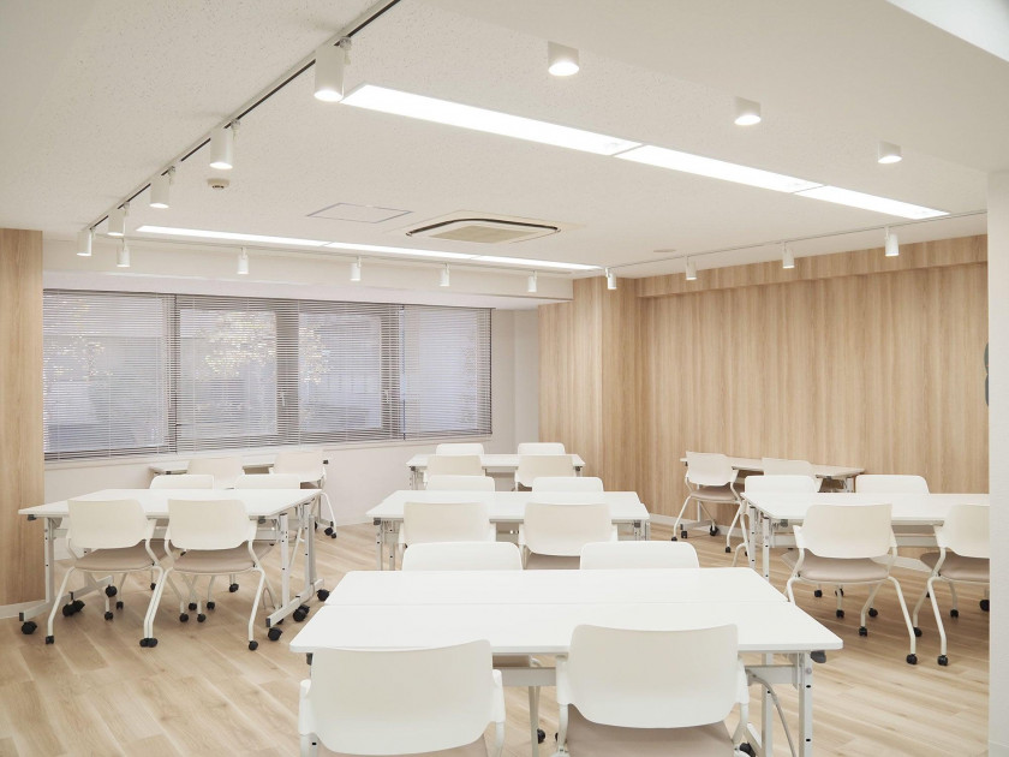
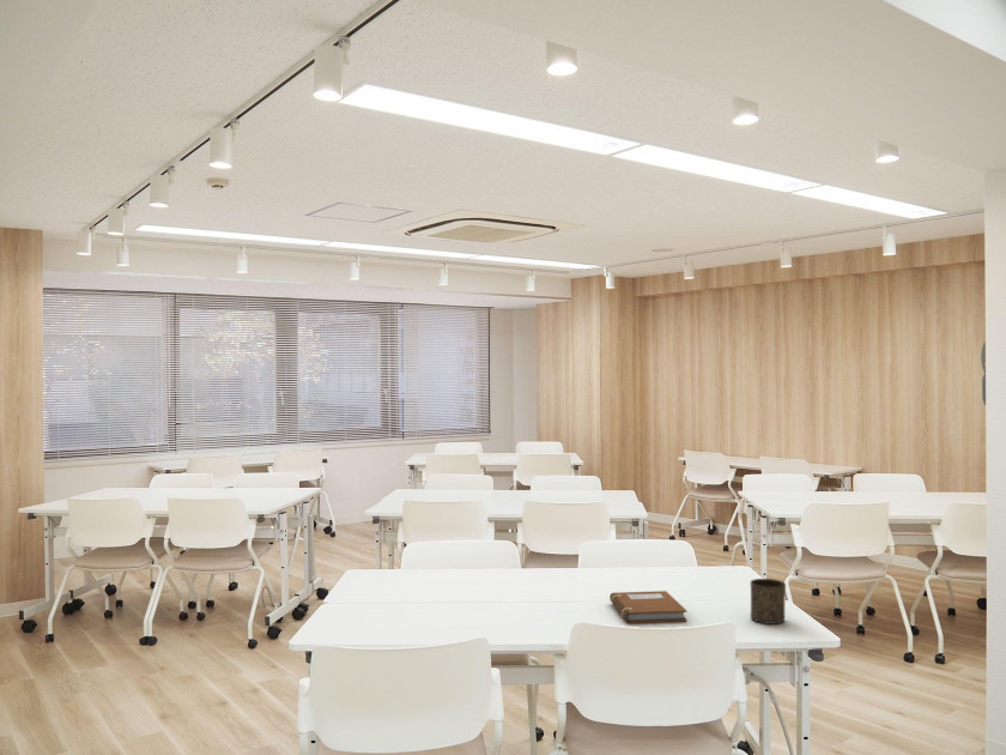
+ cup (768, 600)
+ notebook (646, 605)
